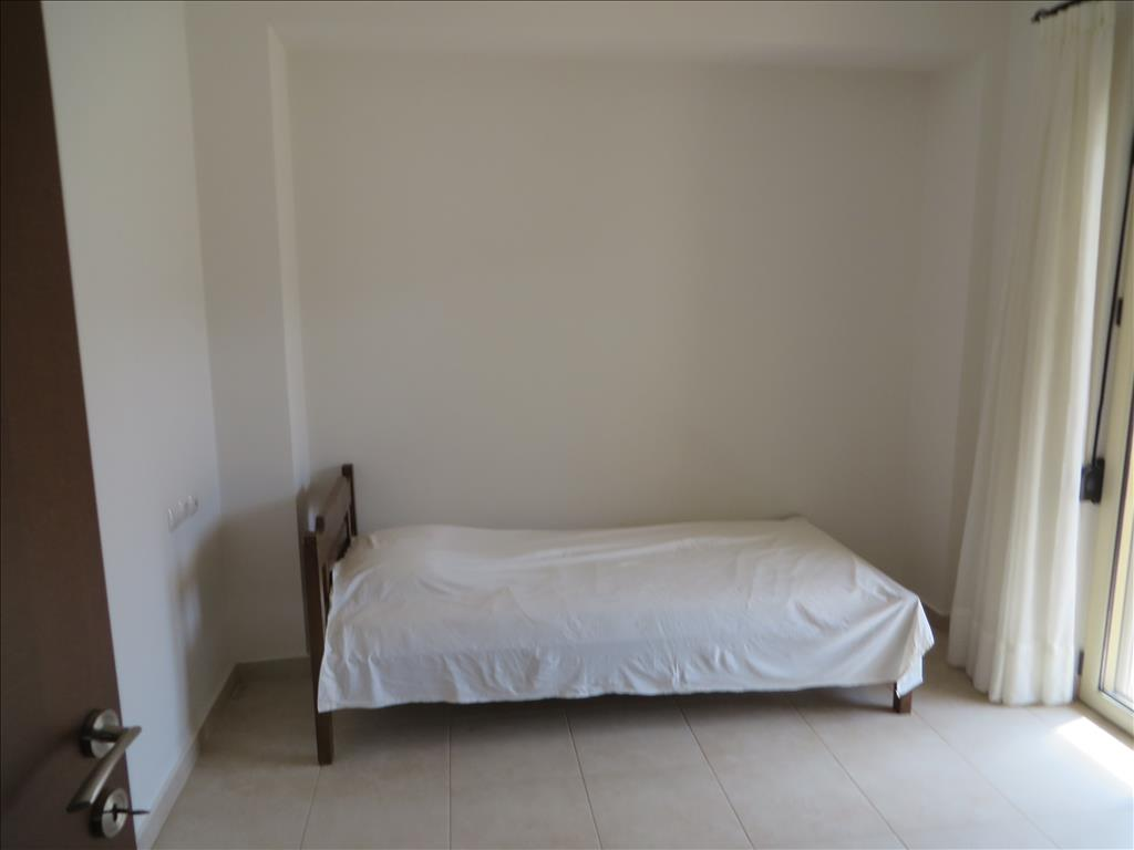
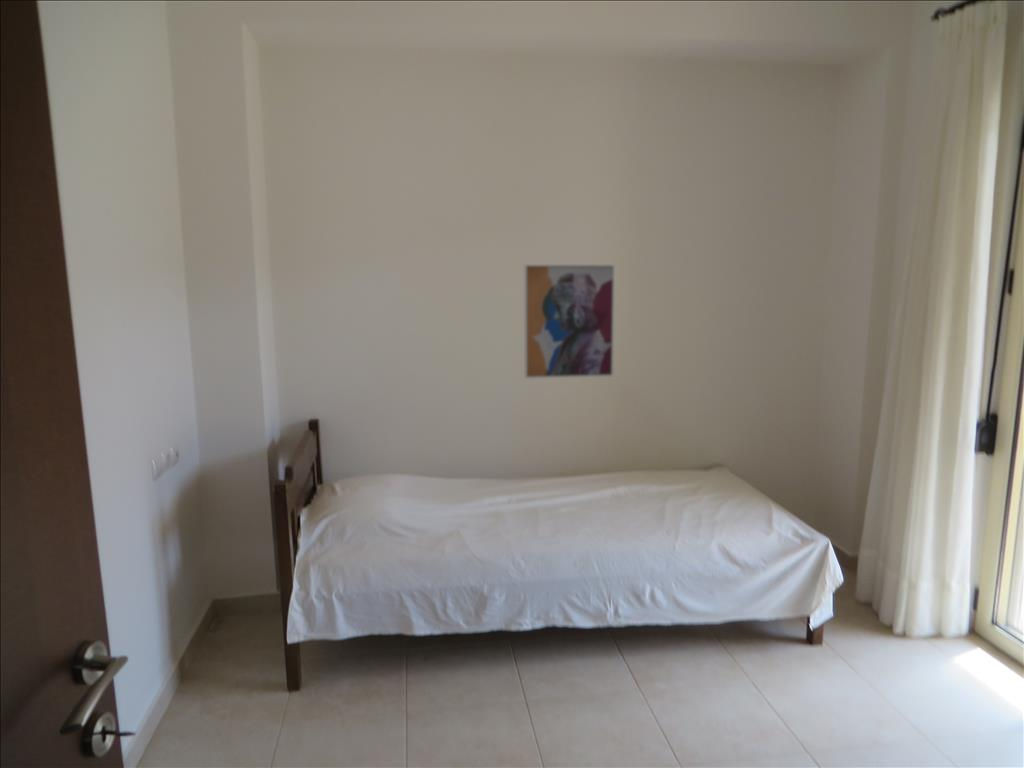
+ wall art (569, 321)
